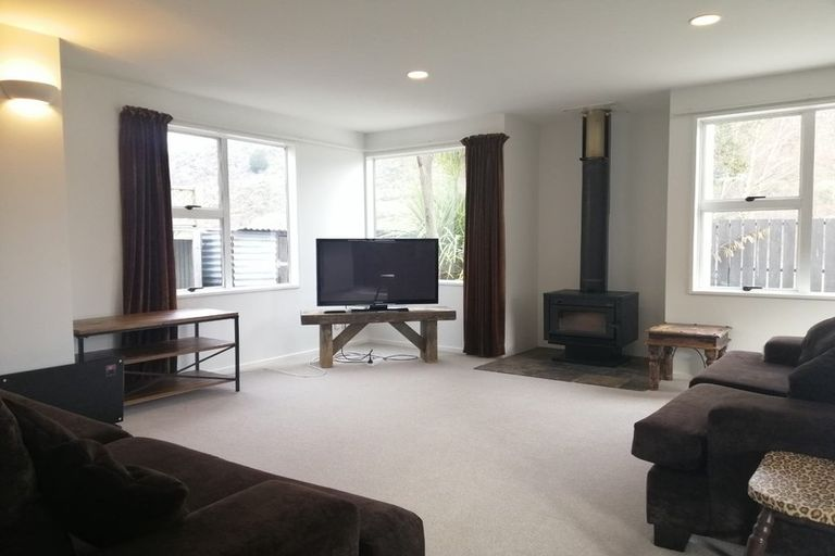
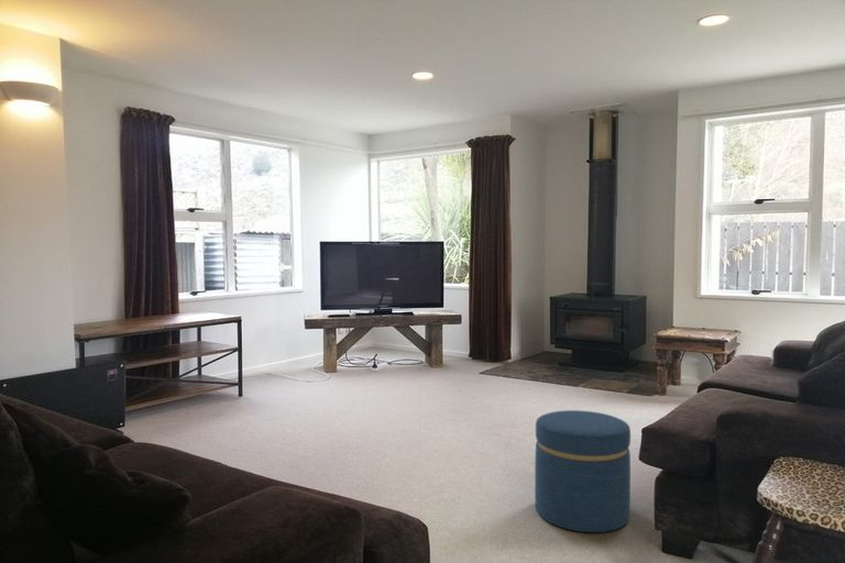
+ ottoman (581, 465)
